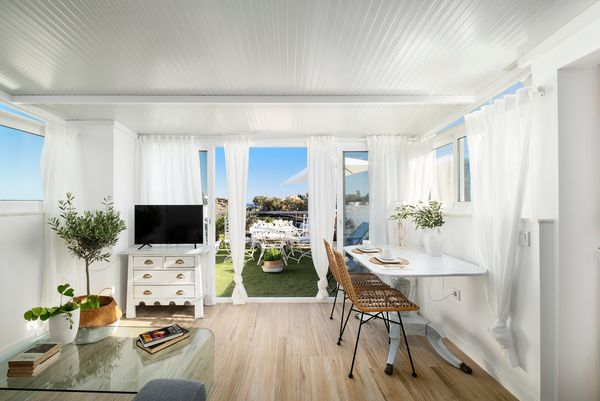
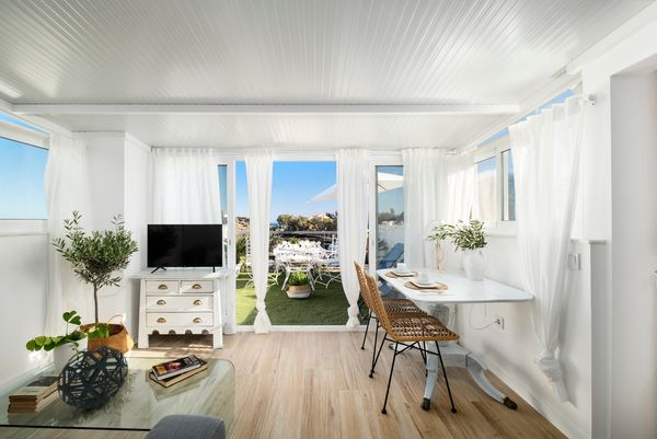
+ decorative orb (94, 376)
